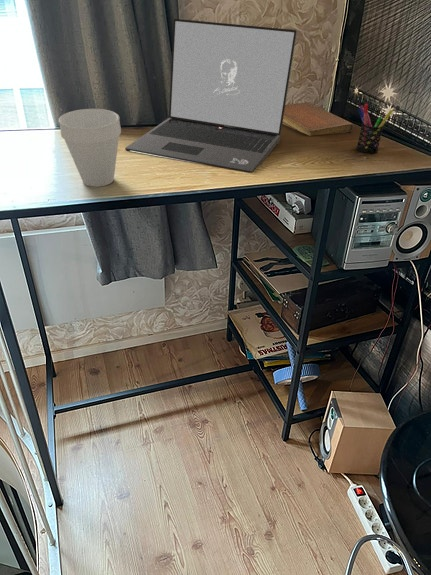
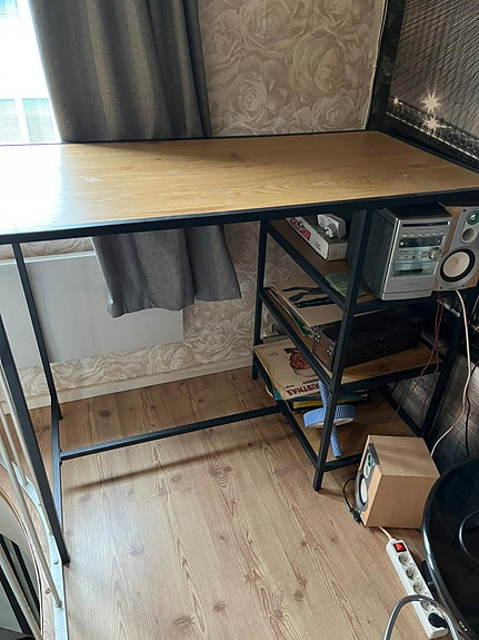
- notebook (309, 118)
- cup (94, 150)
- laptop (210, 92)
- pen holder (371, 128)
